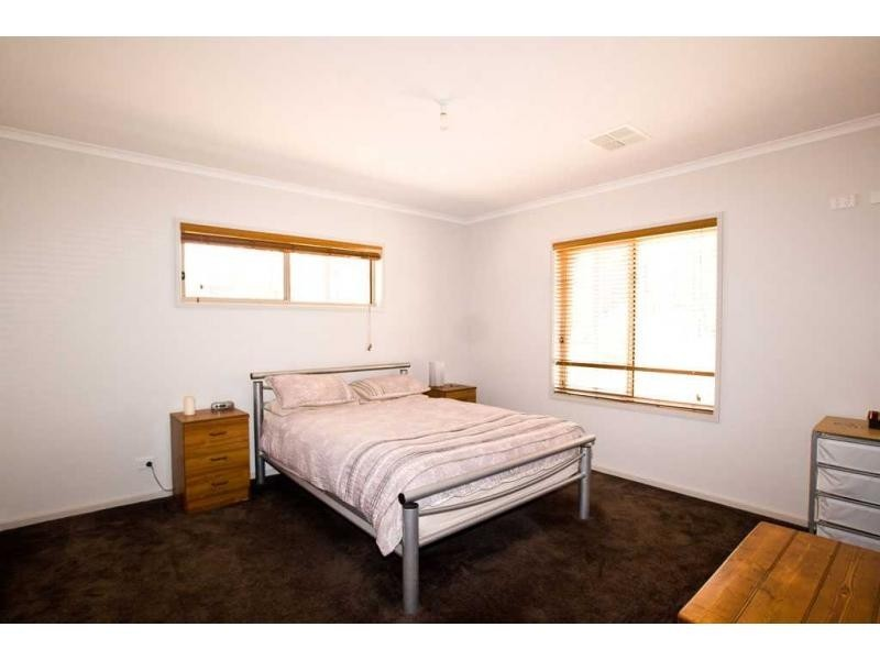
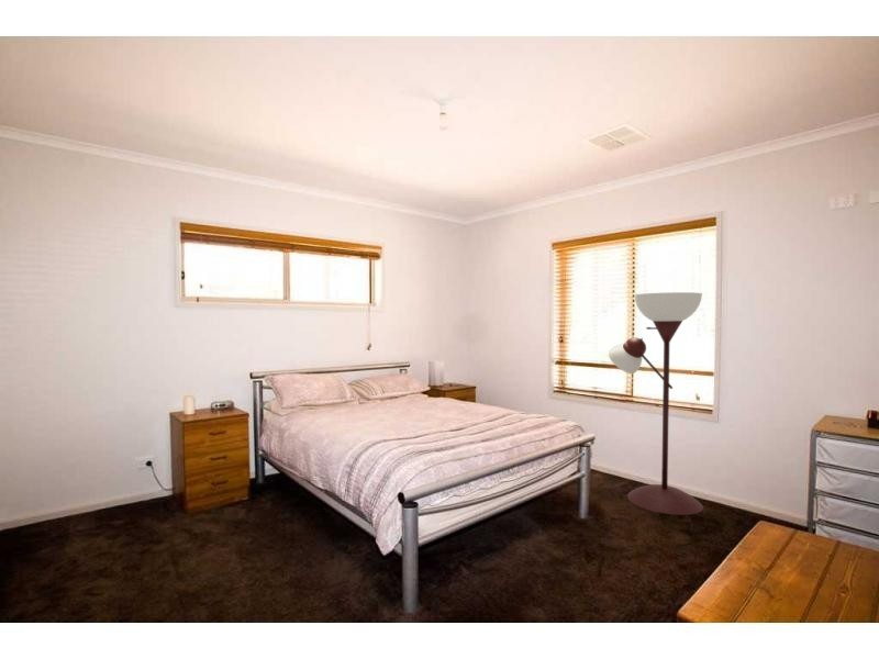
+ floor lamp (663, 396)
